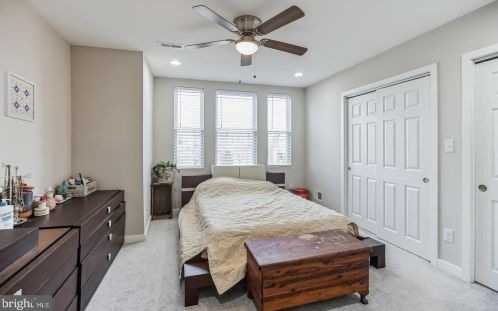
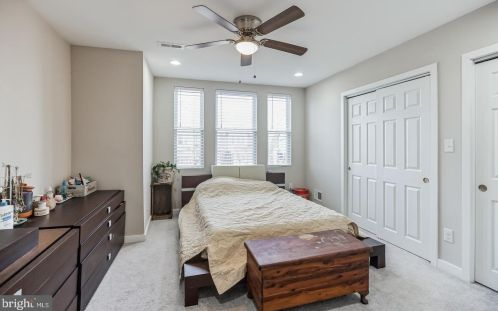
- wall art (21, 98)
